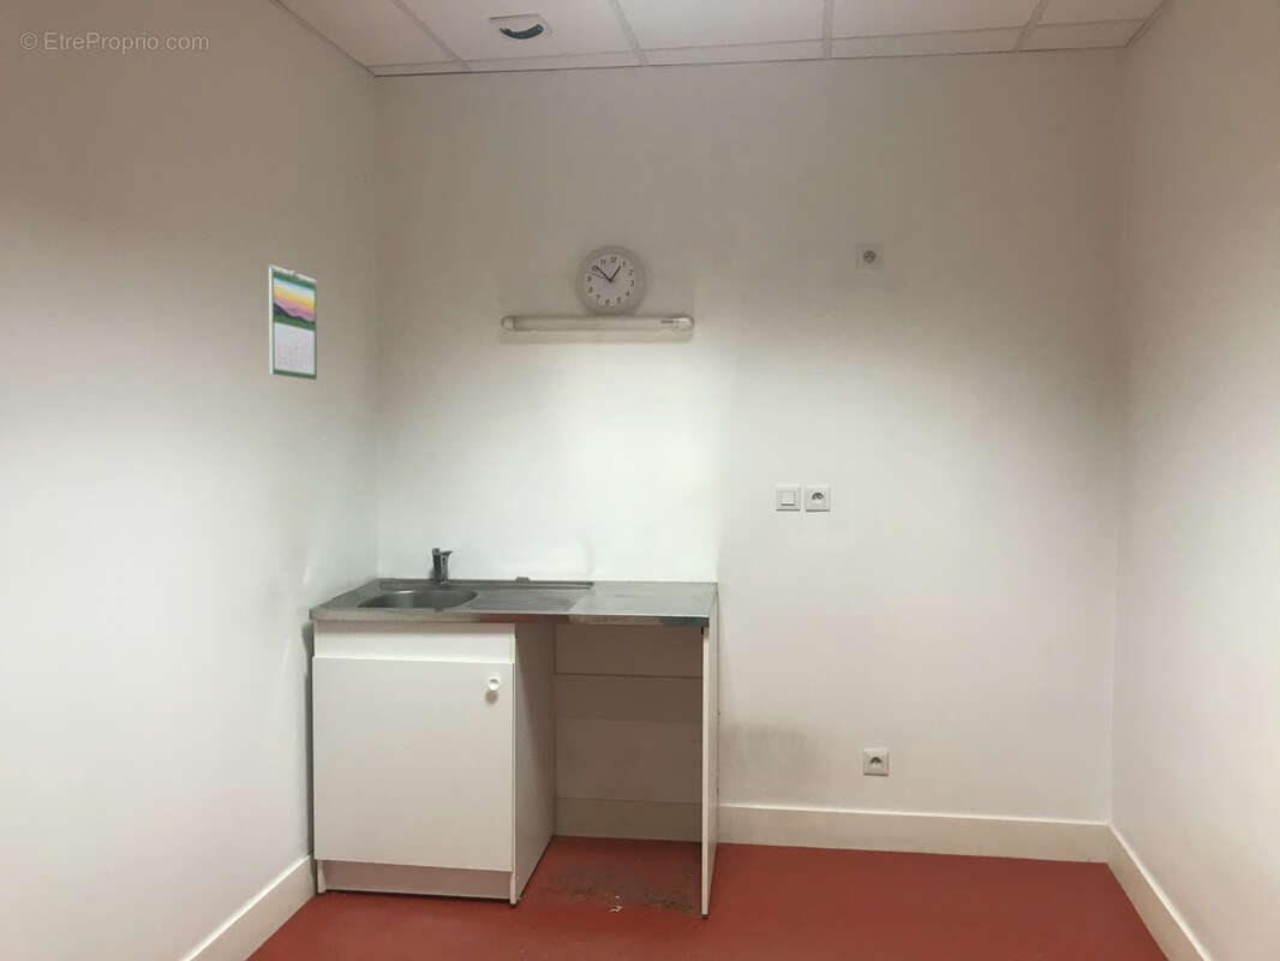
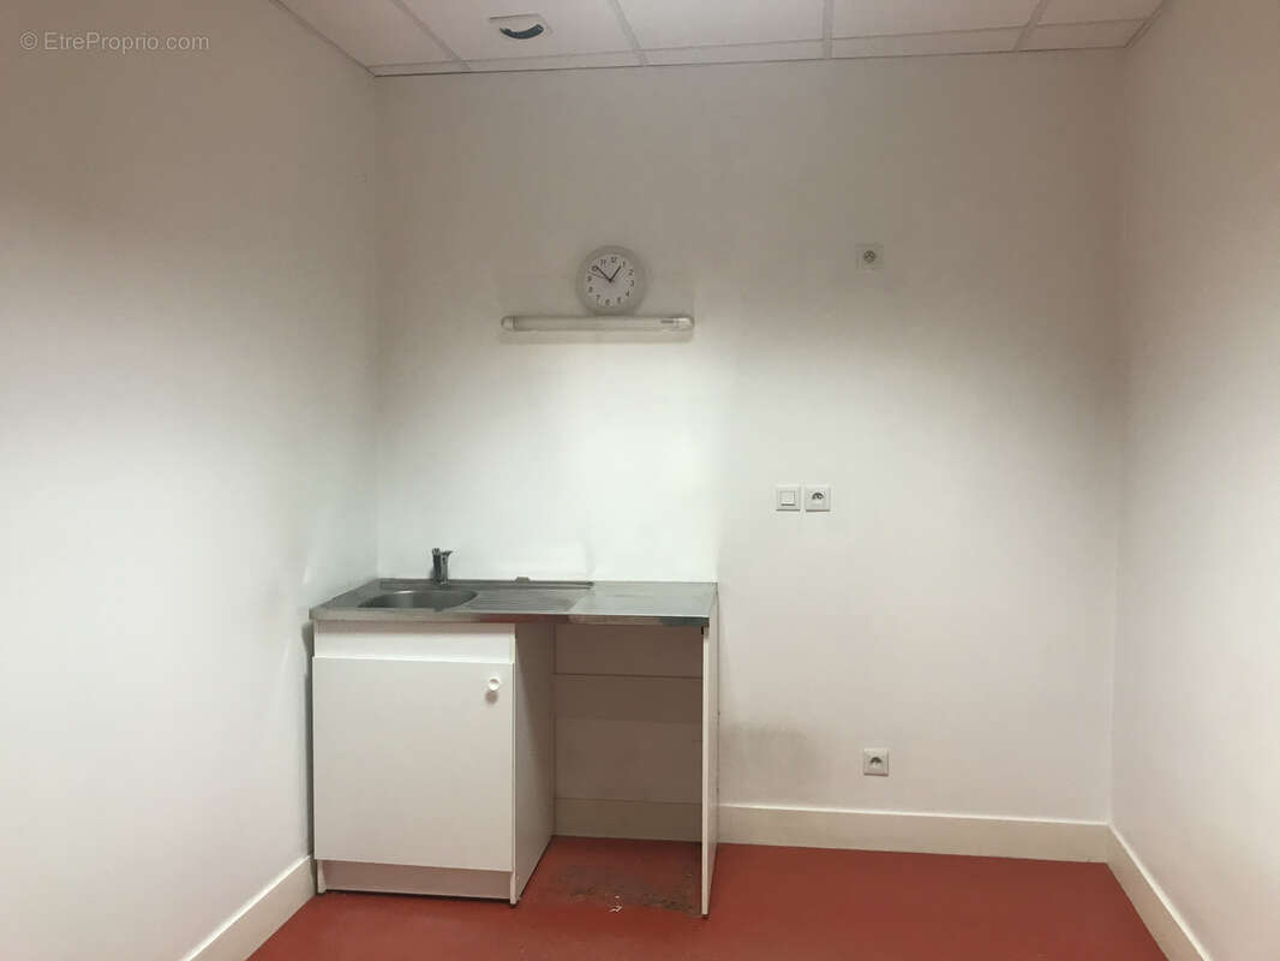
- calendar (293, 323)
